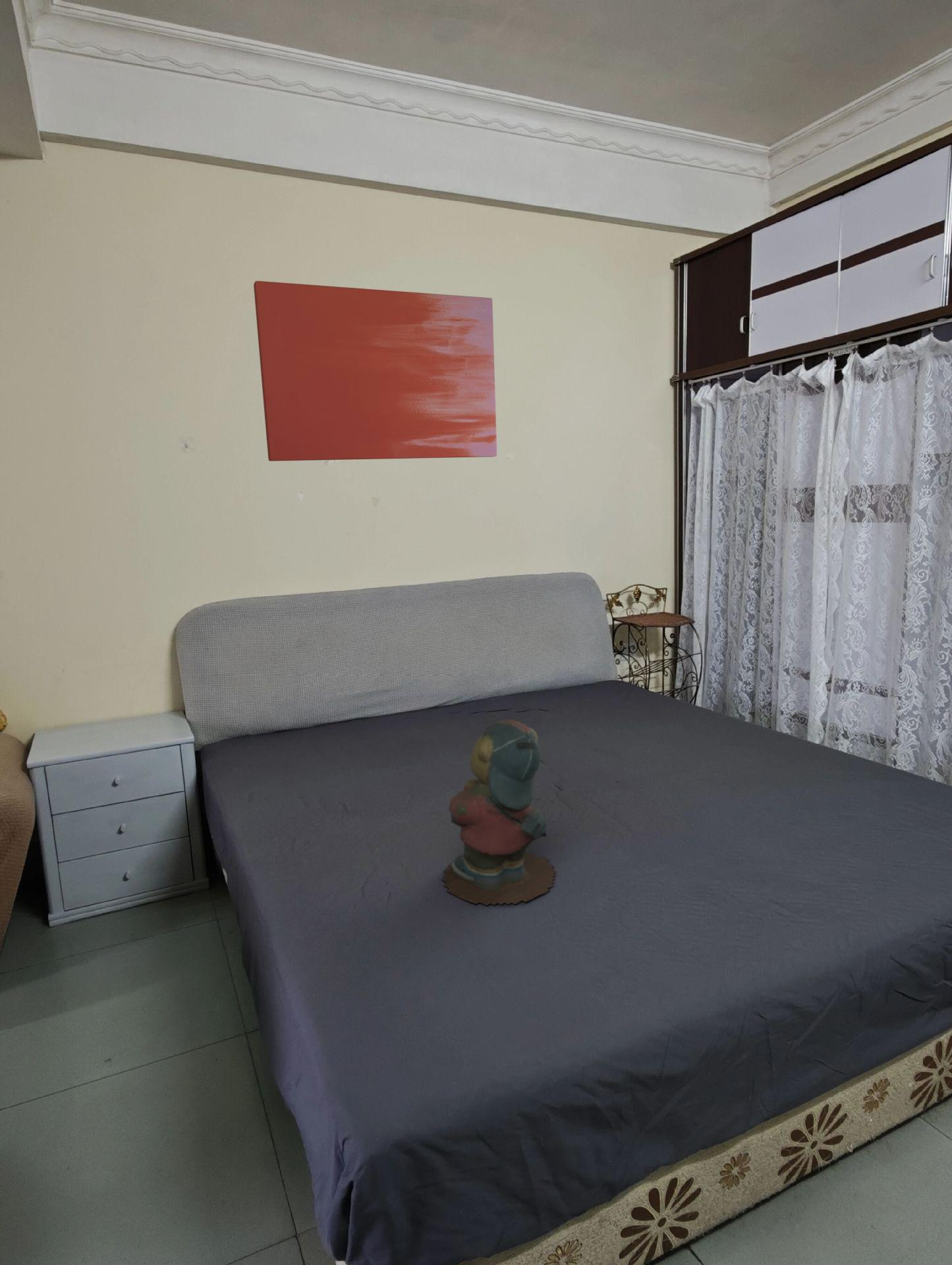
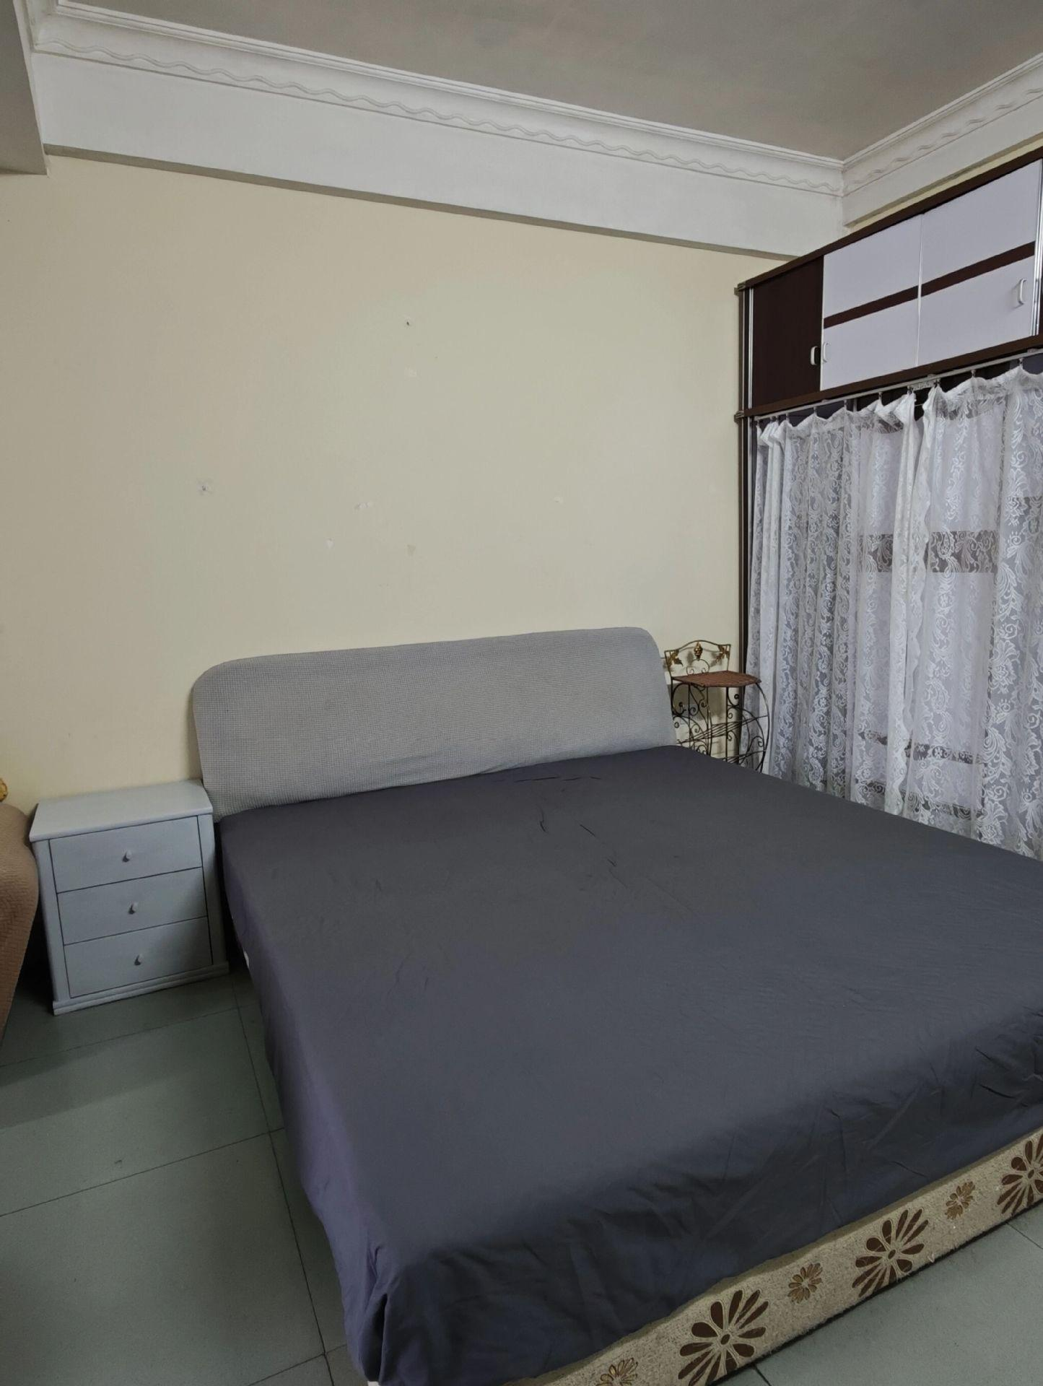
- teddy bear (497, 799)
- wall art (384, 376)
